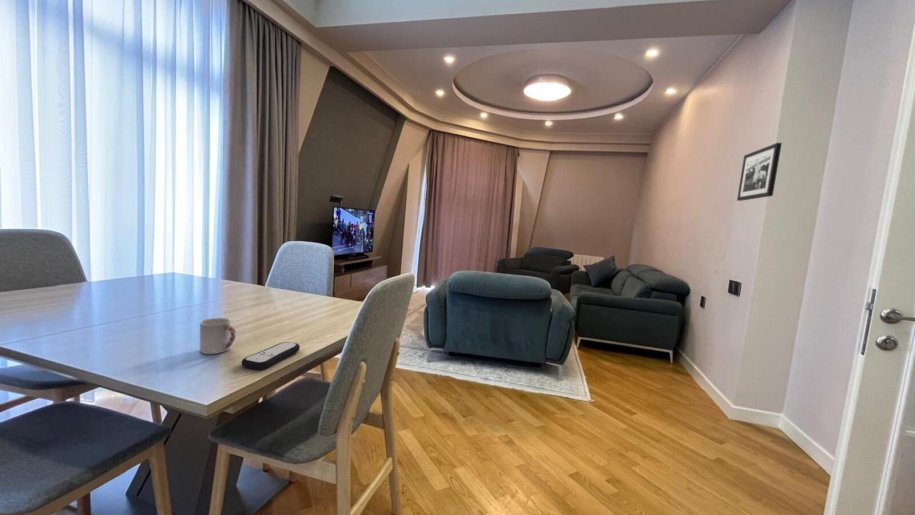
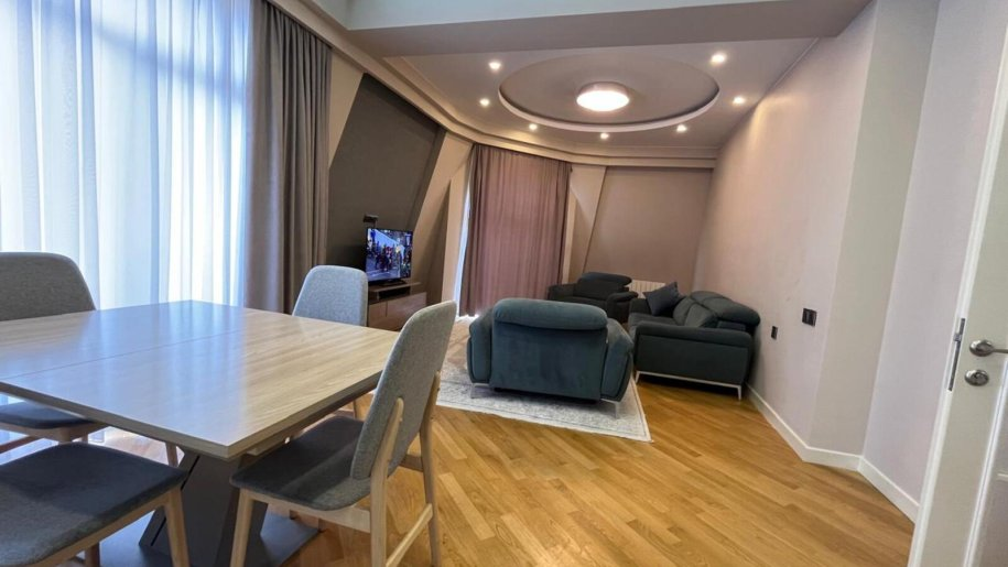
- cup (219, 336)
- picture frame (757, 174)
- remote control (273, 354)
